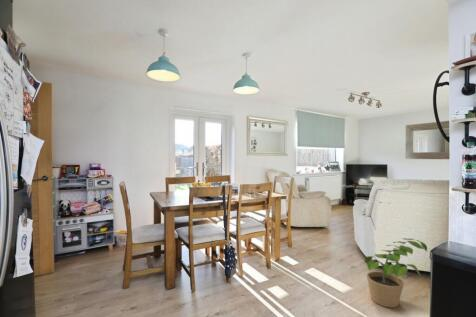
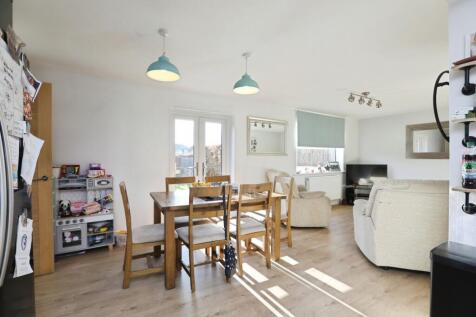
- potted plant (401, 271)
